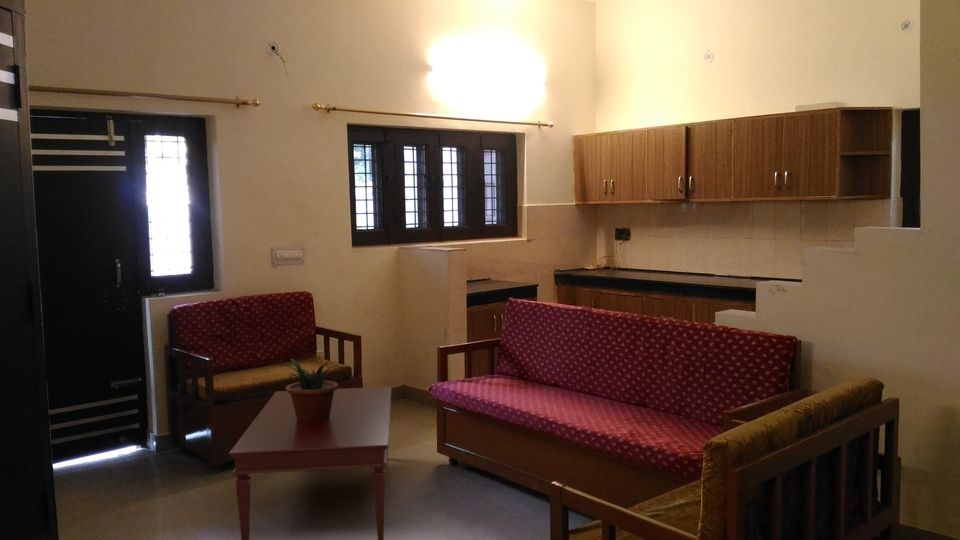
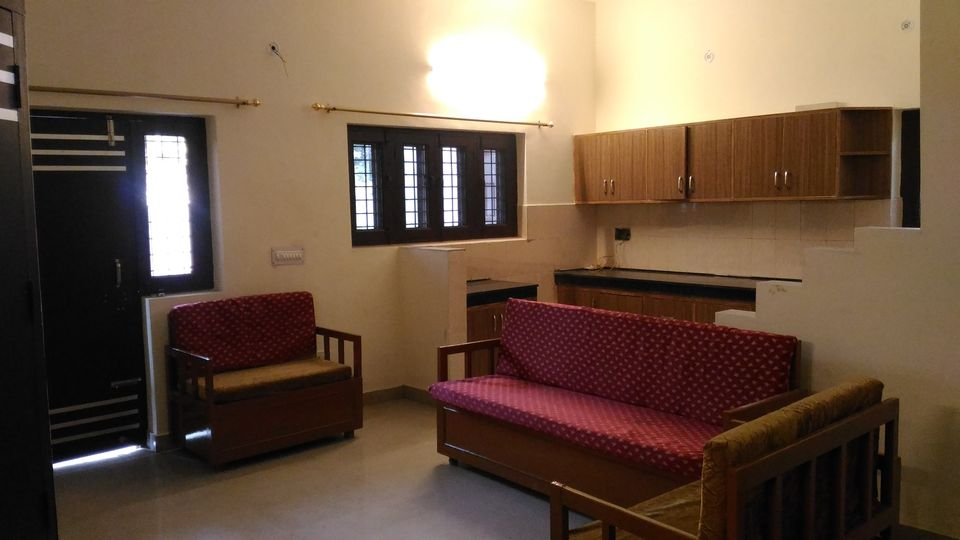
- potted plant (309, 390)
- coffee table (325, 456)
